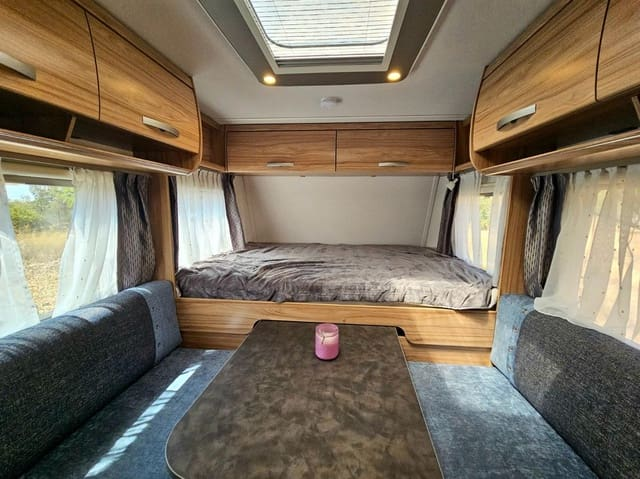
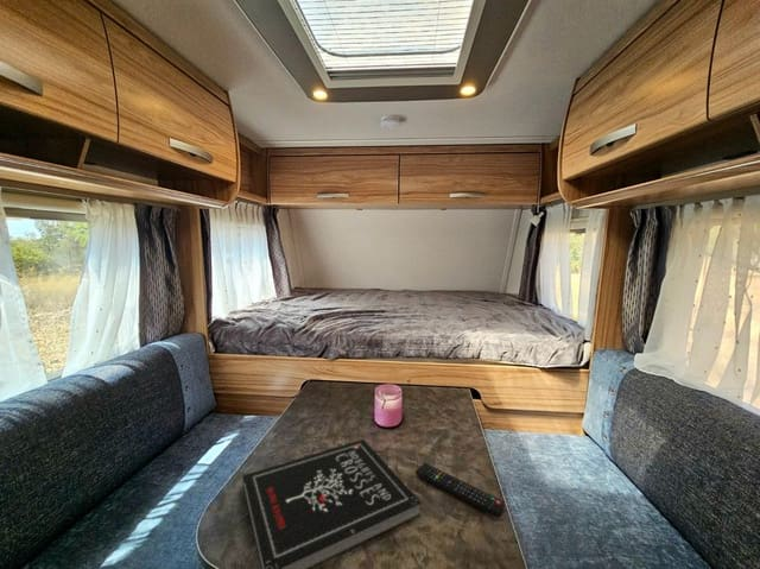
+ remote control (457, 488)
+ book (327, 493)
